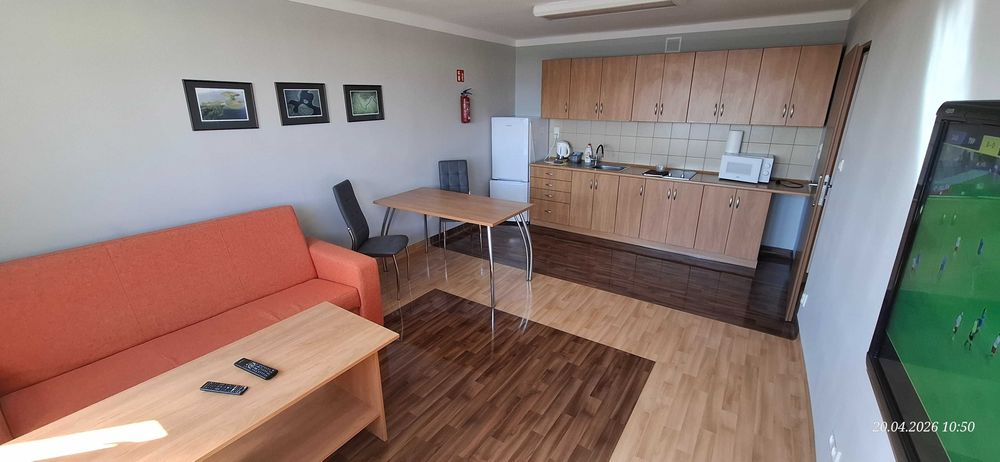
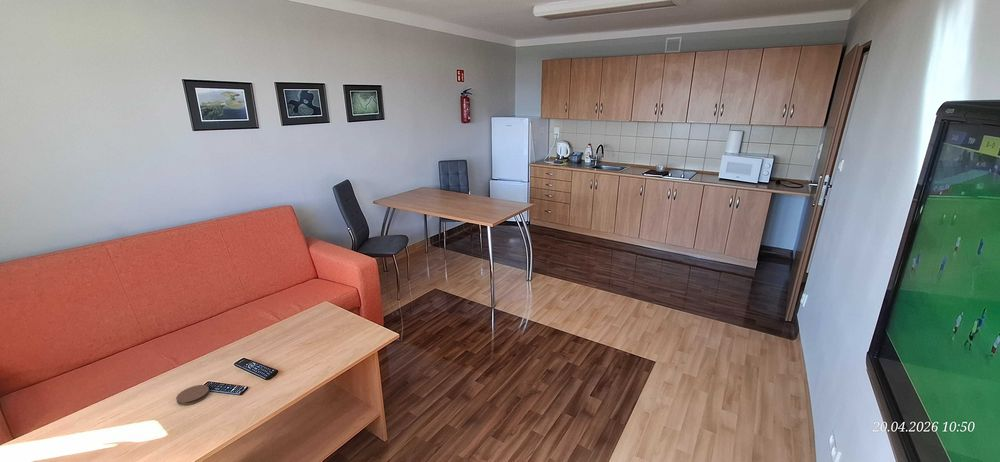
+ coaster (193, 394)
